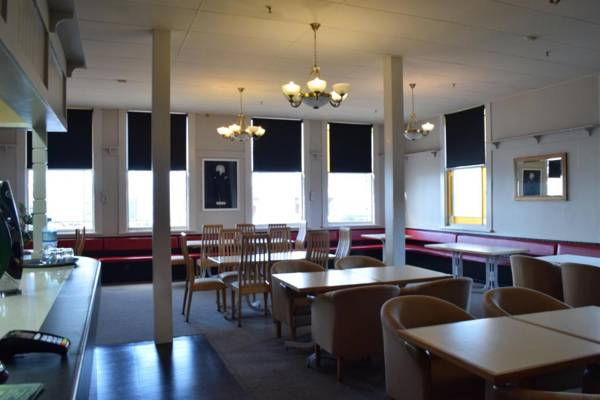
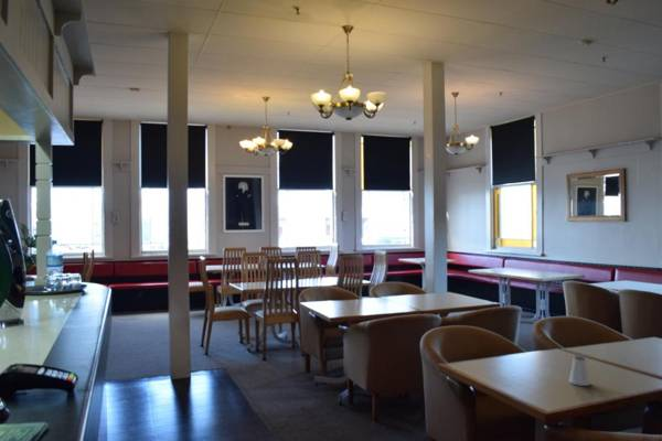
+ saltshaker (579, 369)
